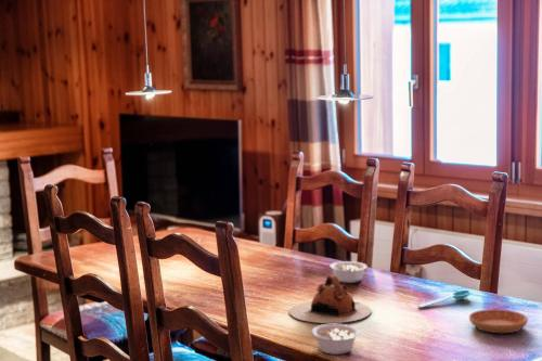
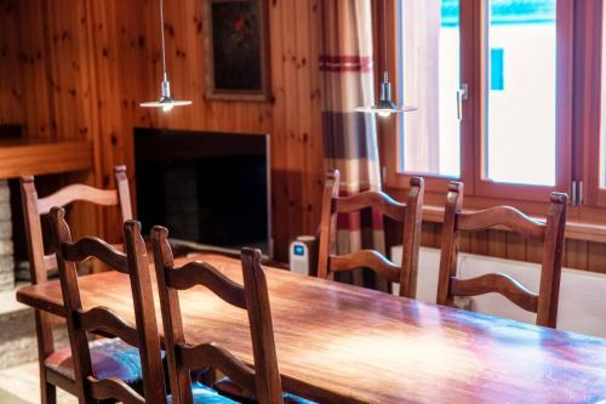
- teapot (330, 293)
- legume (349, 271)
- saucer (498, 321)
- spoon (444, 298)
- legume (336, 338)
